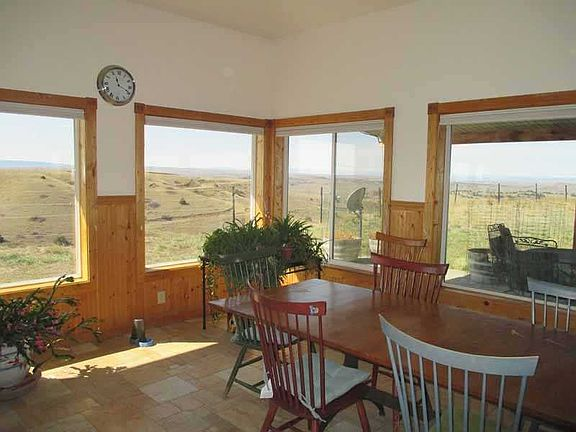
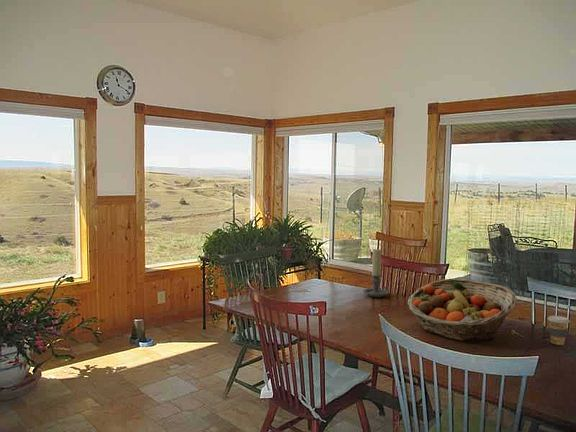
+ candle holder (378, 271)
+ coffee cup (558, 330)
+ fruit basket (459, 307)
